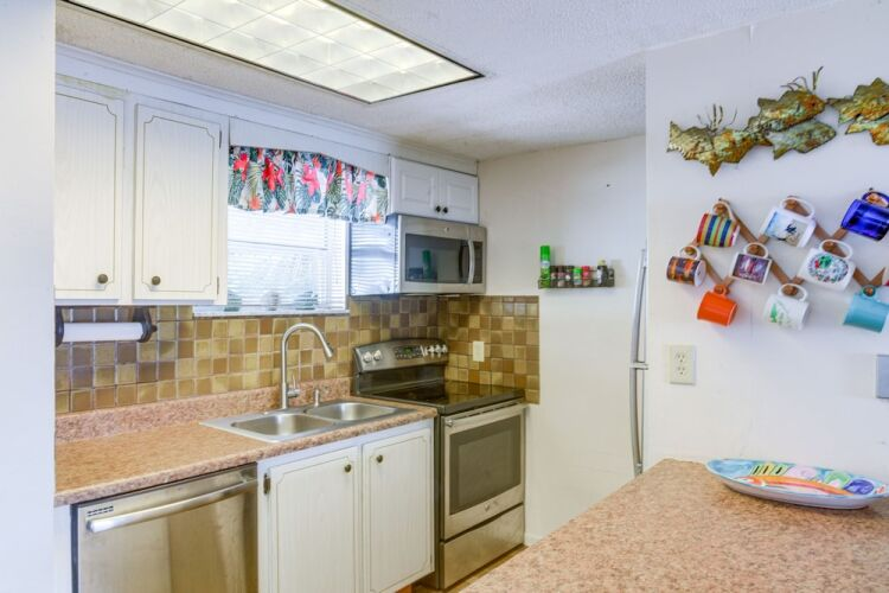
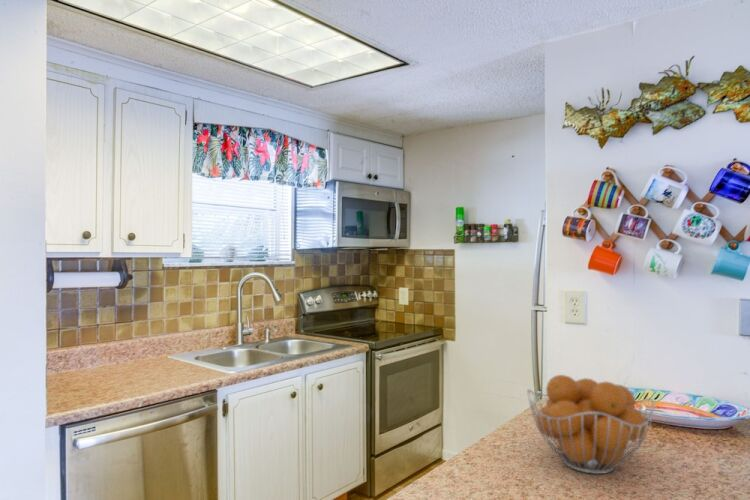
+ fruit basket (588, 420)
